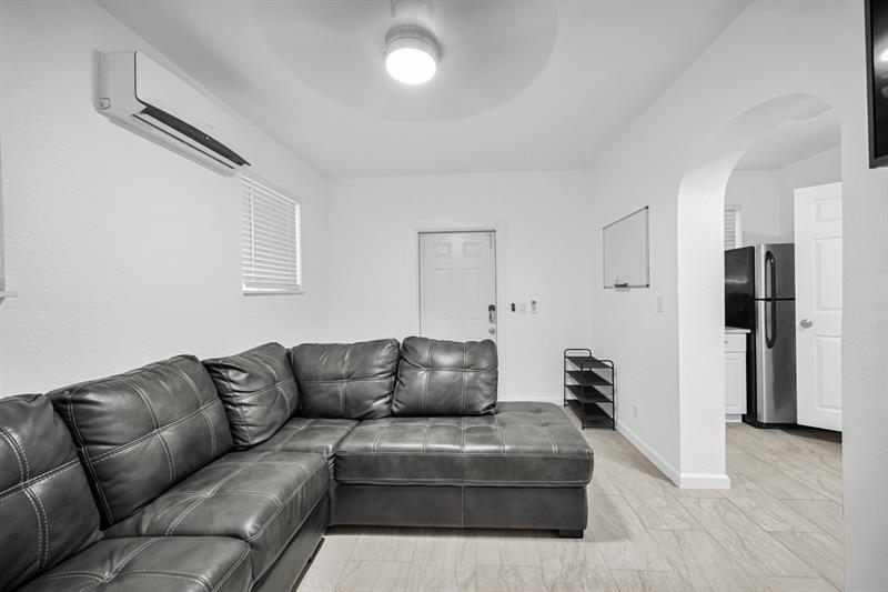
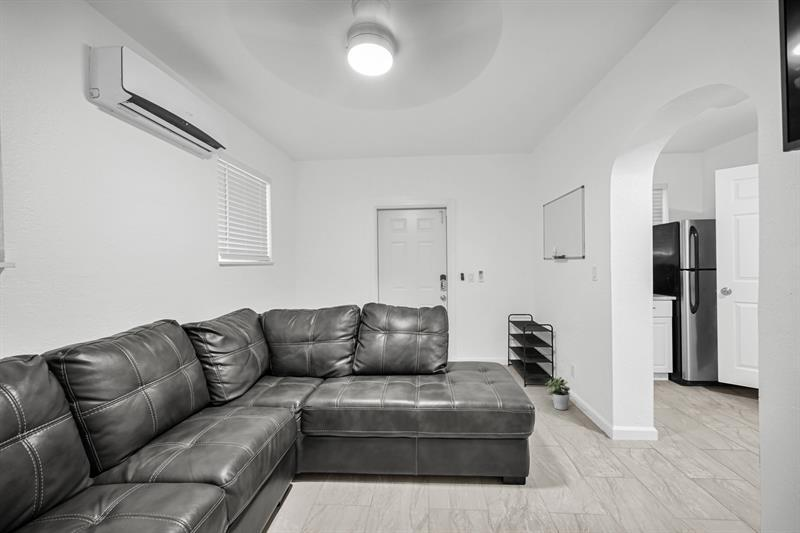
+ potted plant (556, 391)
